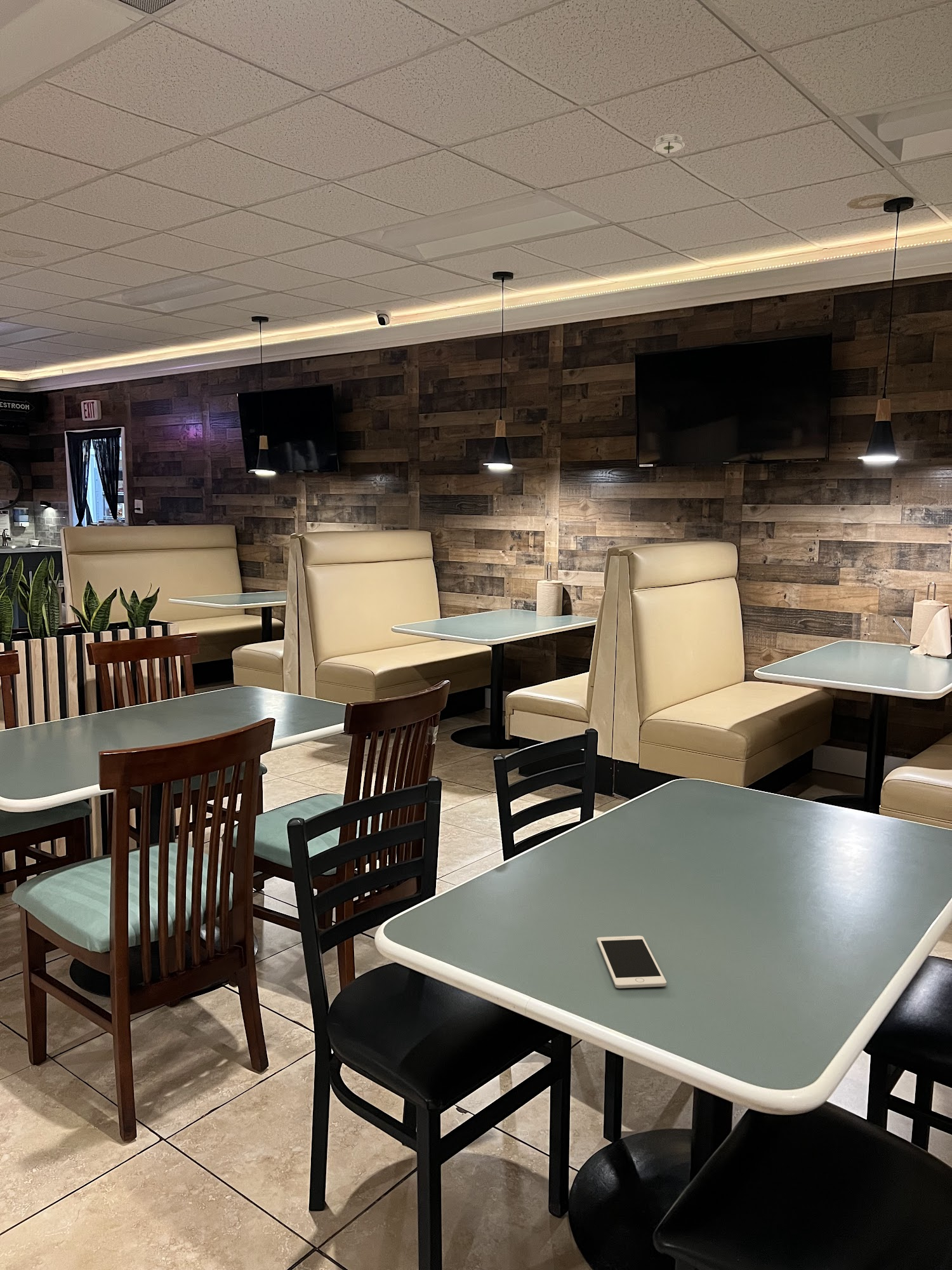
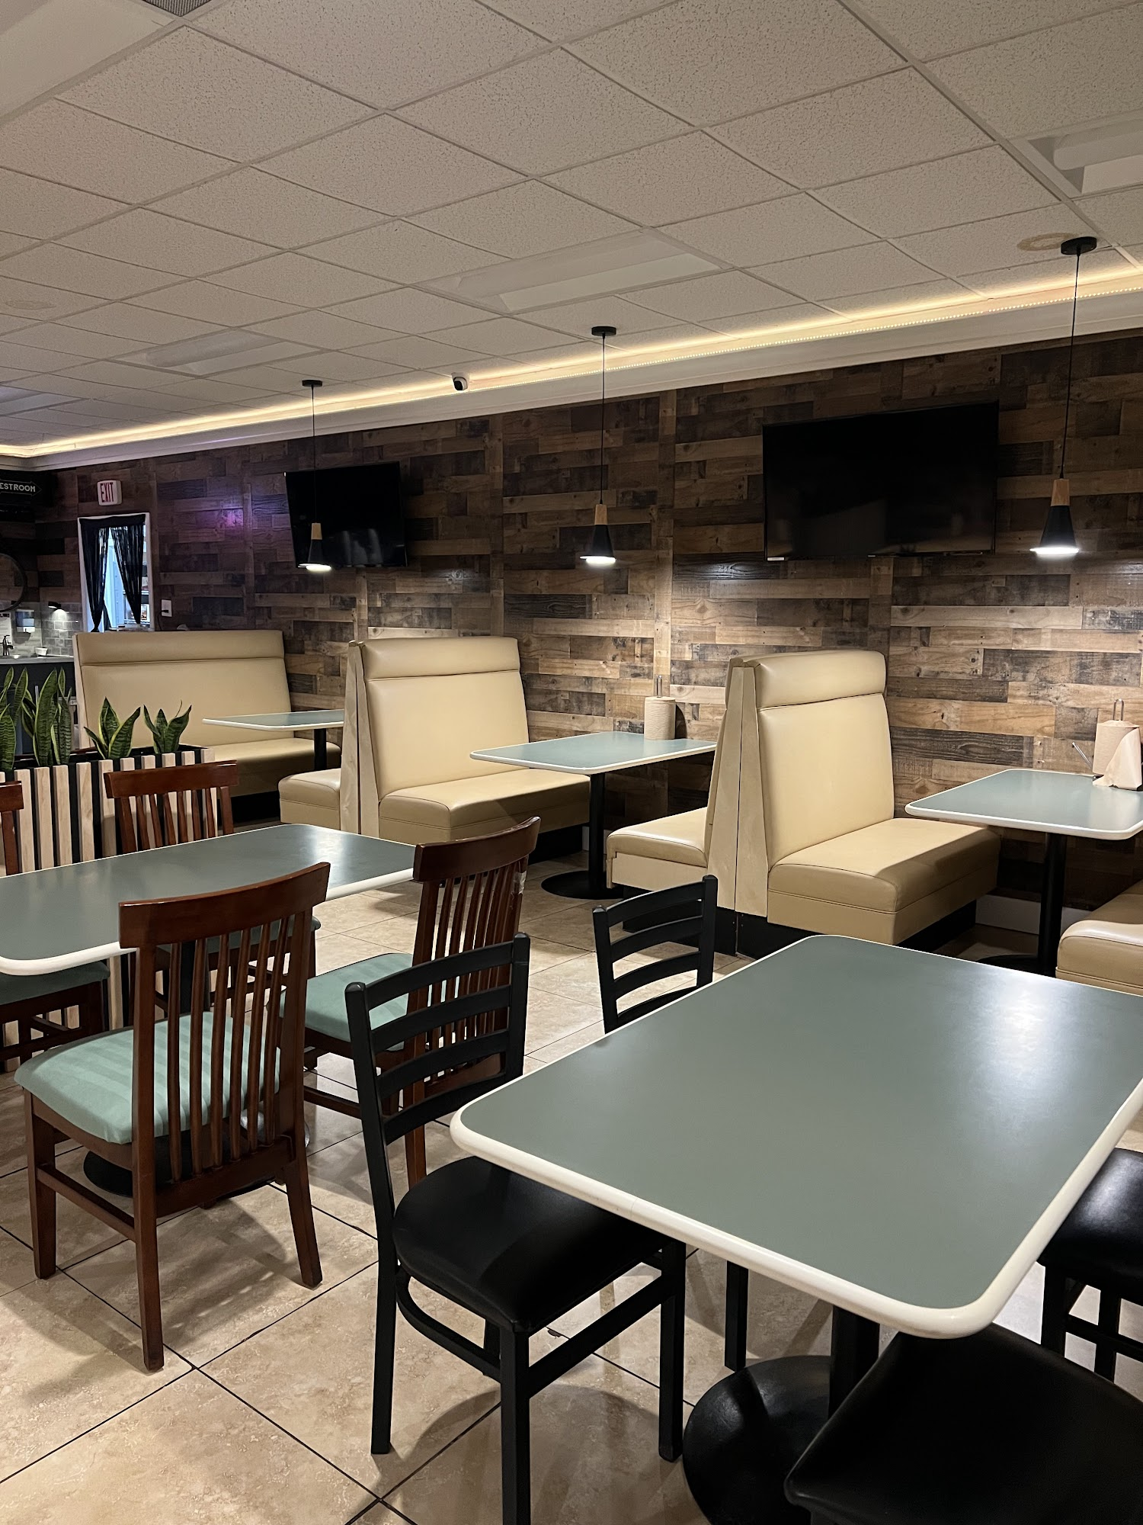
- cell phone (630, 960)
- smoke detector (668, 144)
